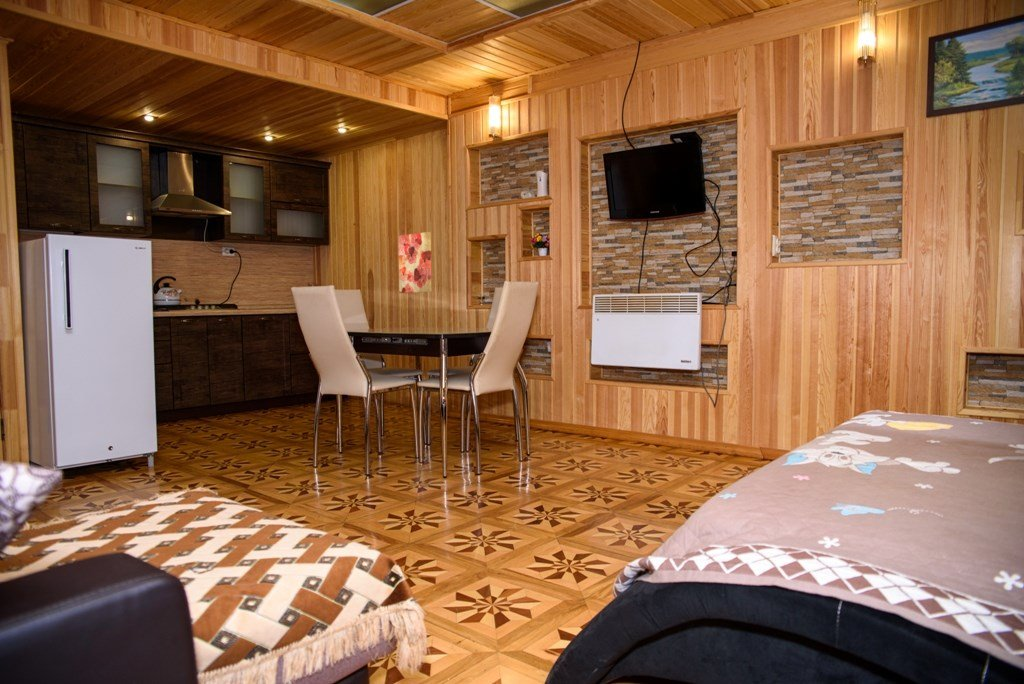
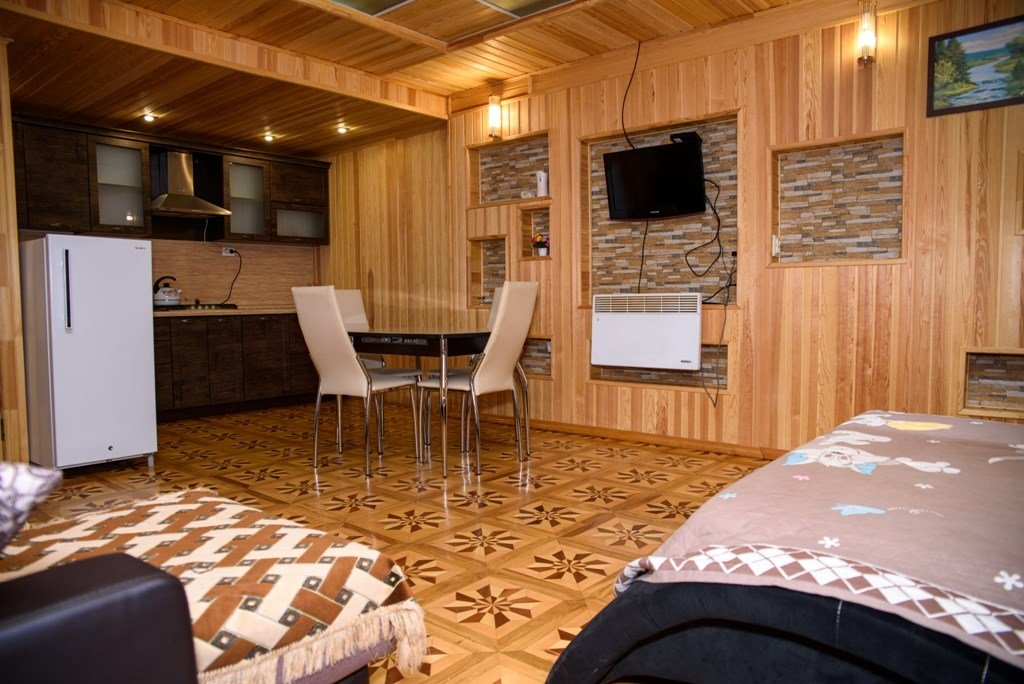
- wall art (414, 263)
